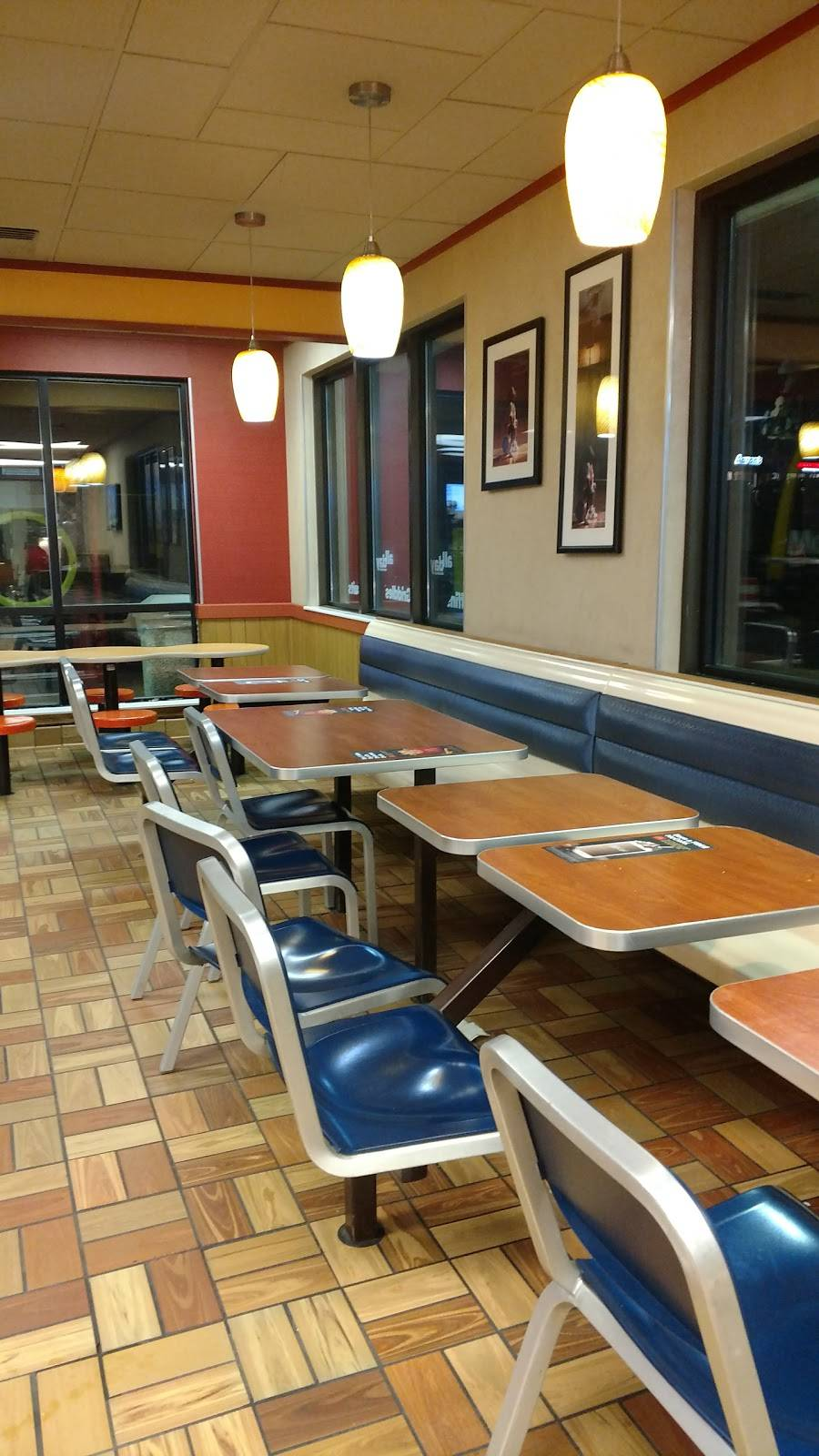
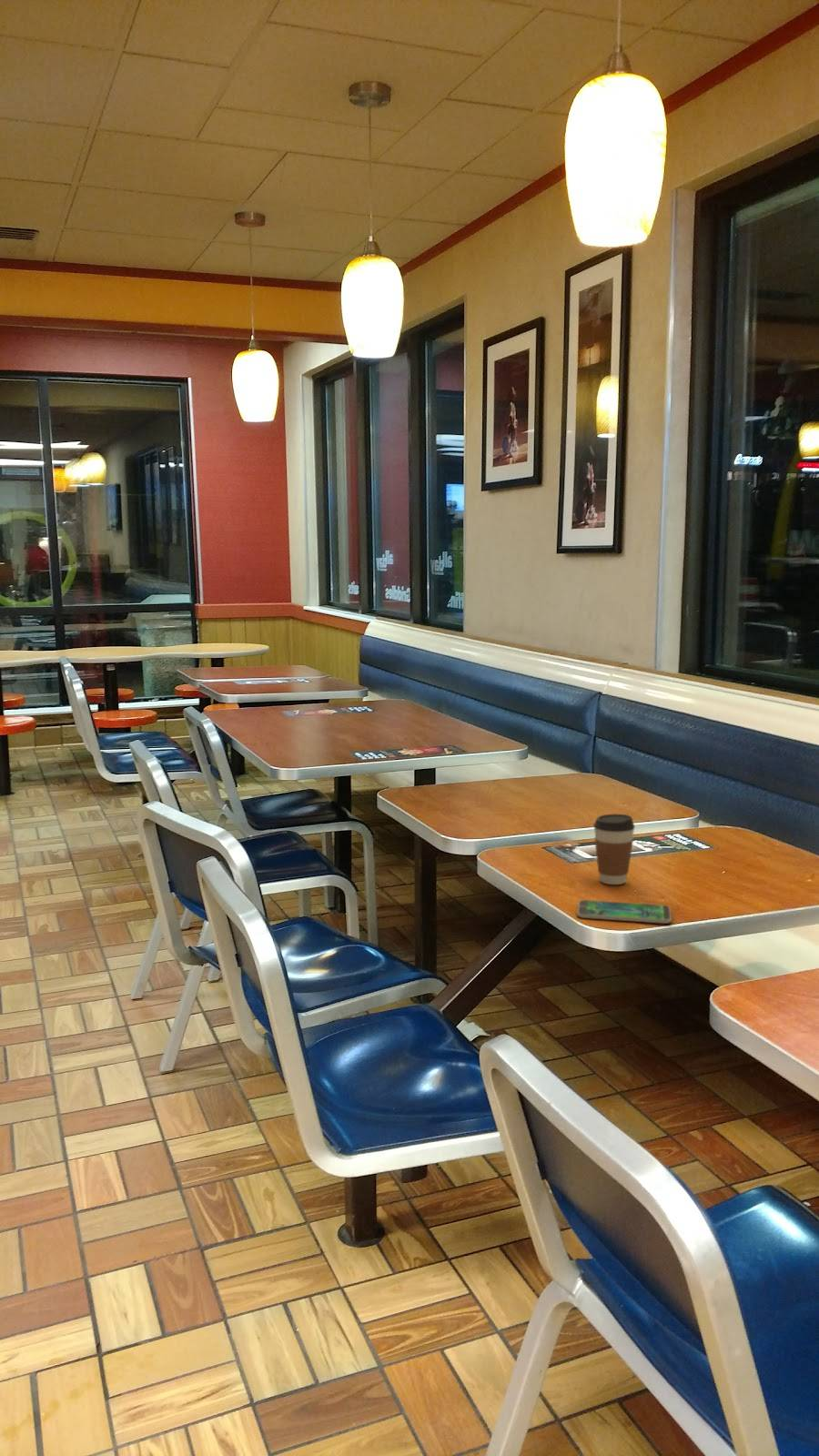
+ coffee cup (613, 849)
+ smartphone (623, 911)
